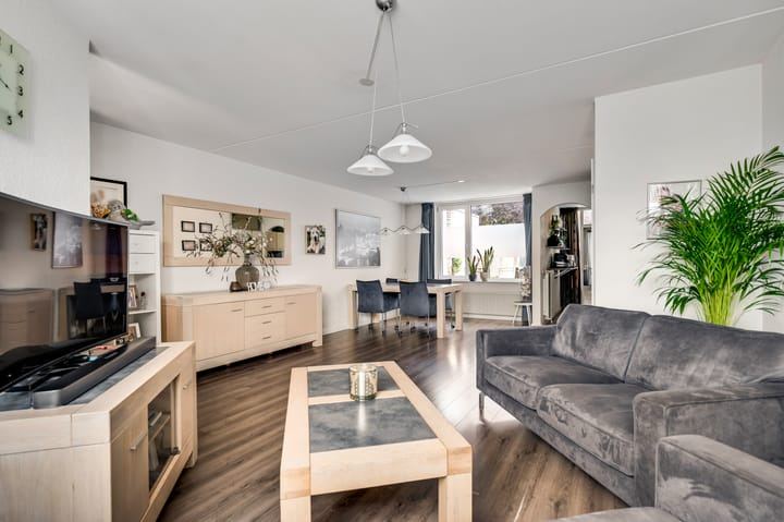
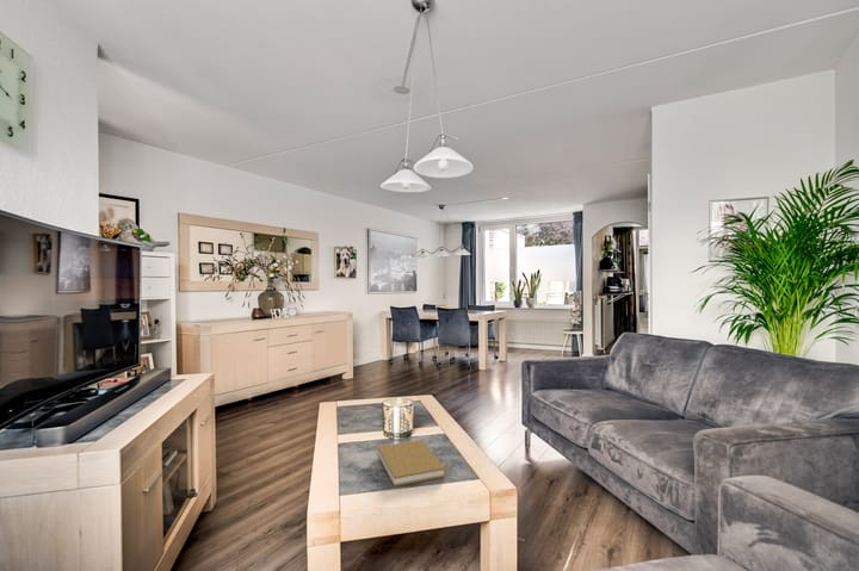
+ book (409, 460)
